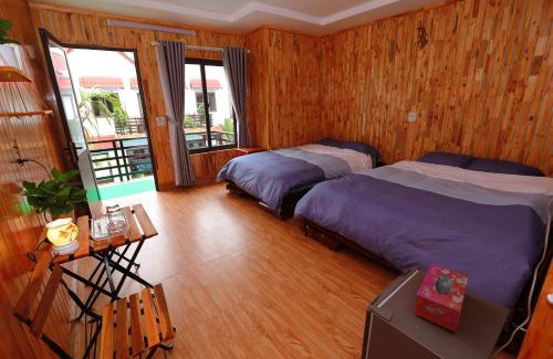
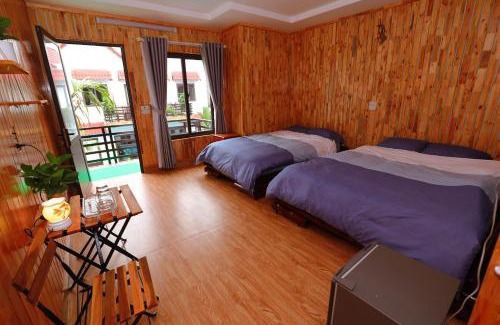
- tissue box (441, 294)
